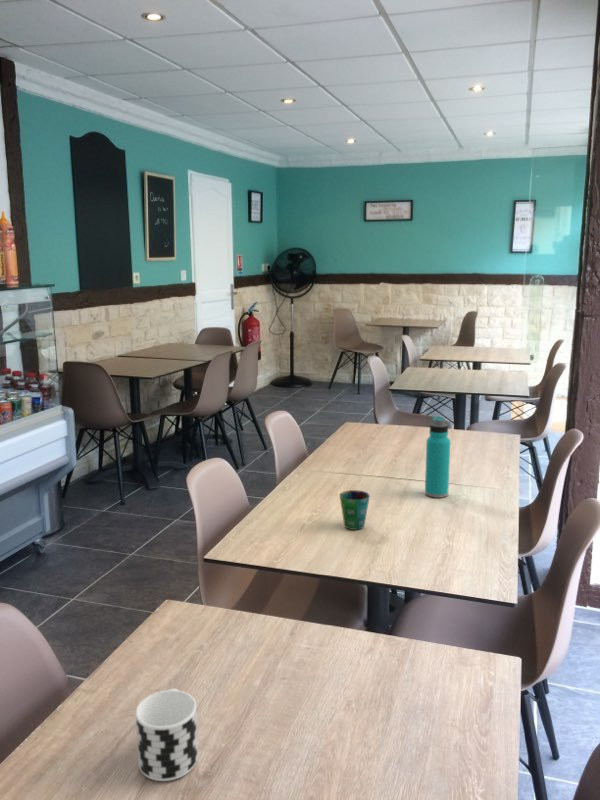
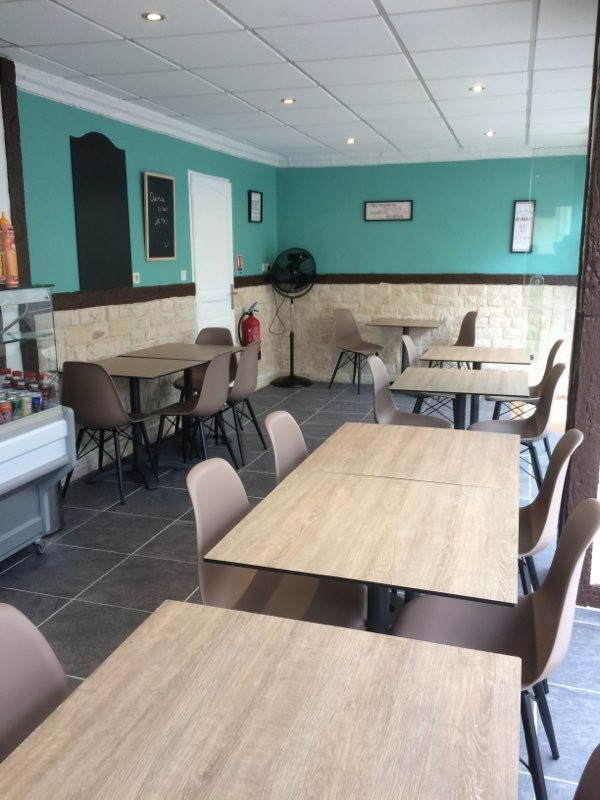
- cup (169, 727)
- cup (354, 509)
- water bottle (437, 456)
